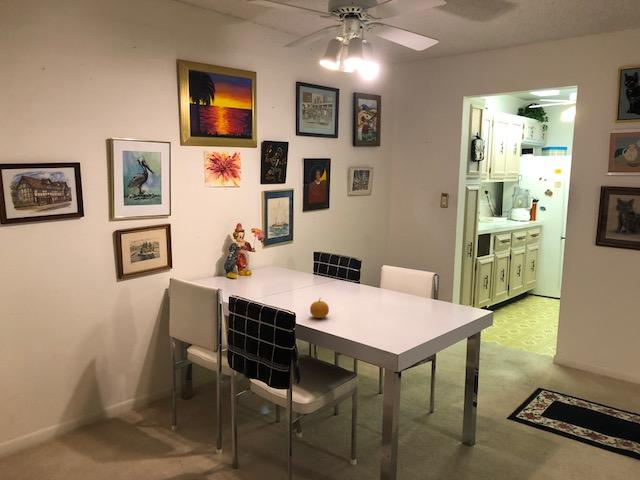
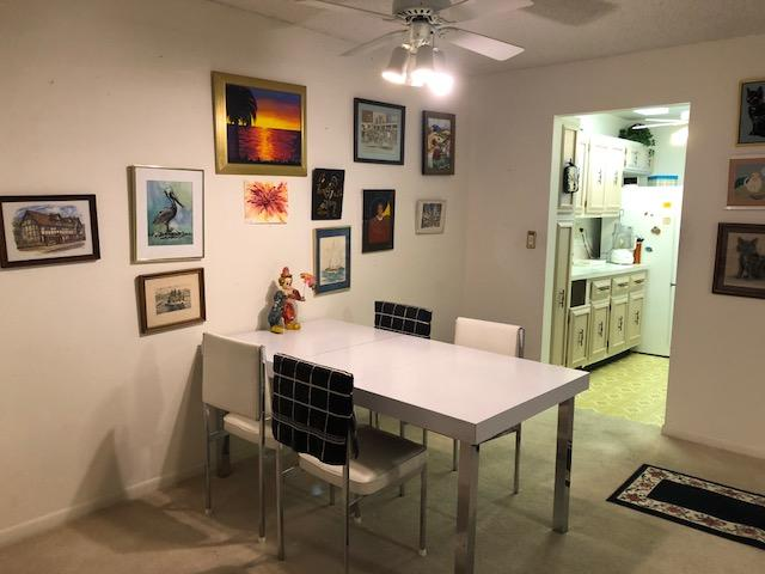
- fruit (319, 307)
